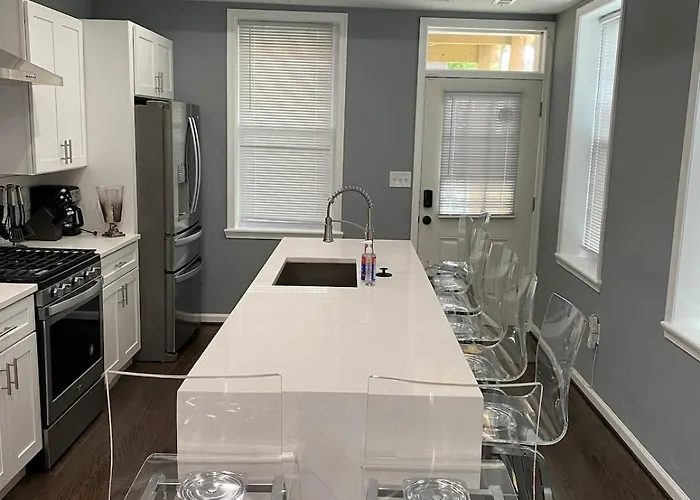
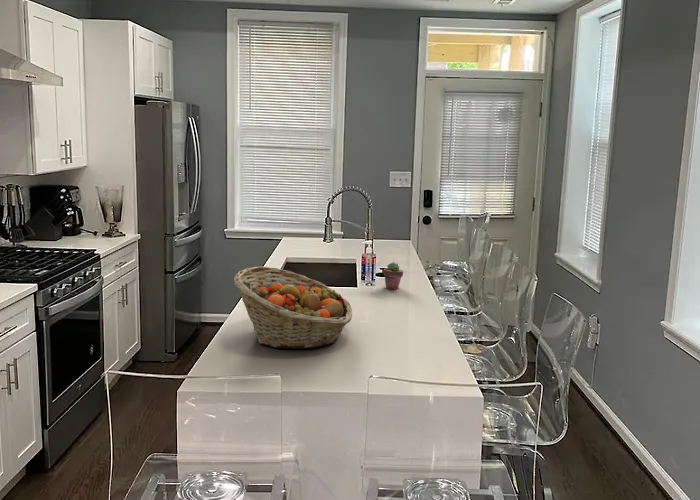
+ potted succulent (393, 275)
+ fruit basket (294, 304)
